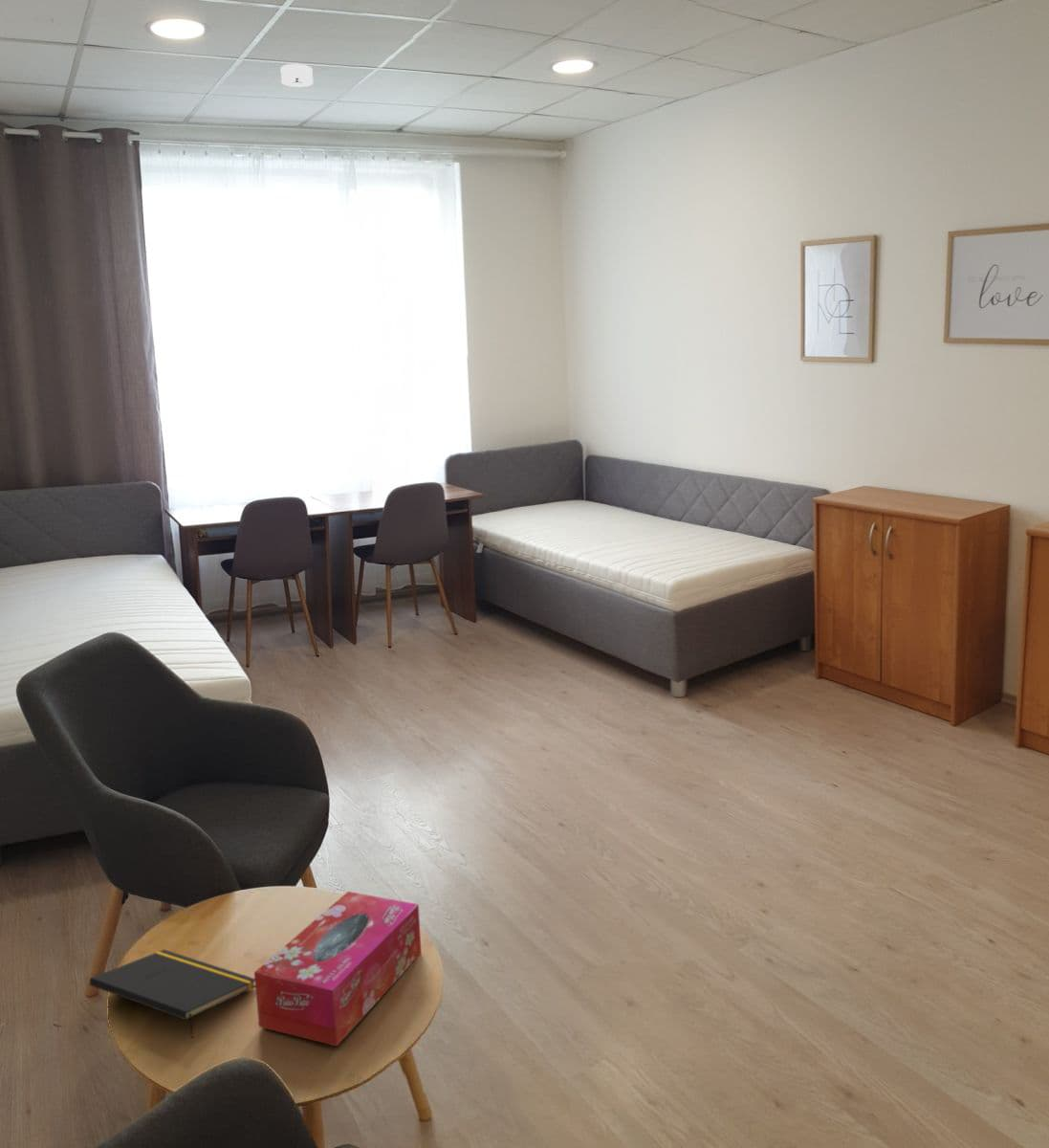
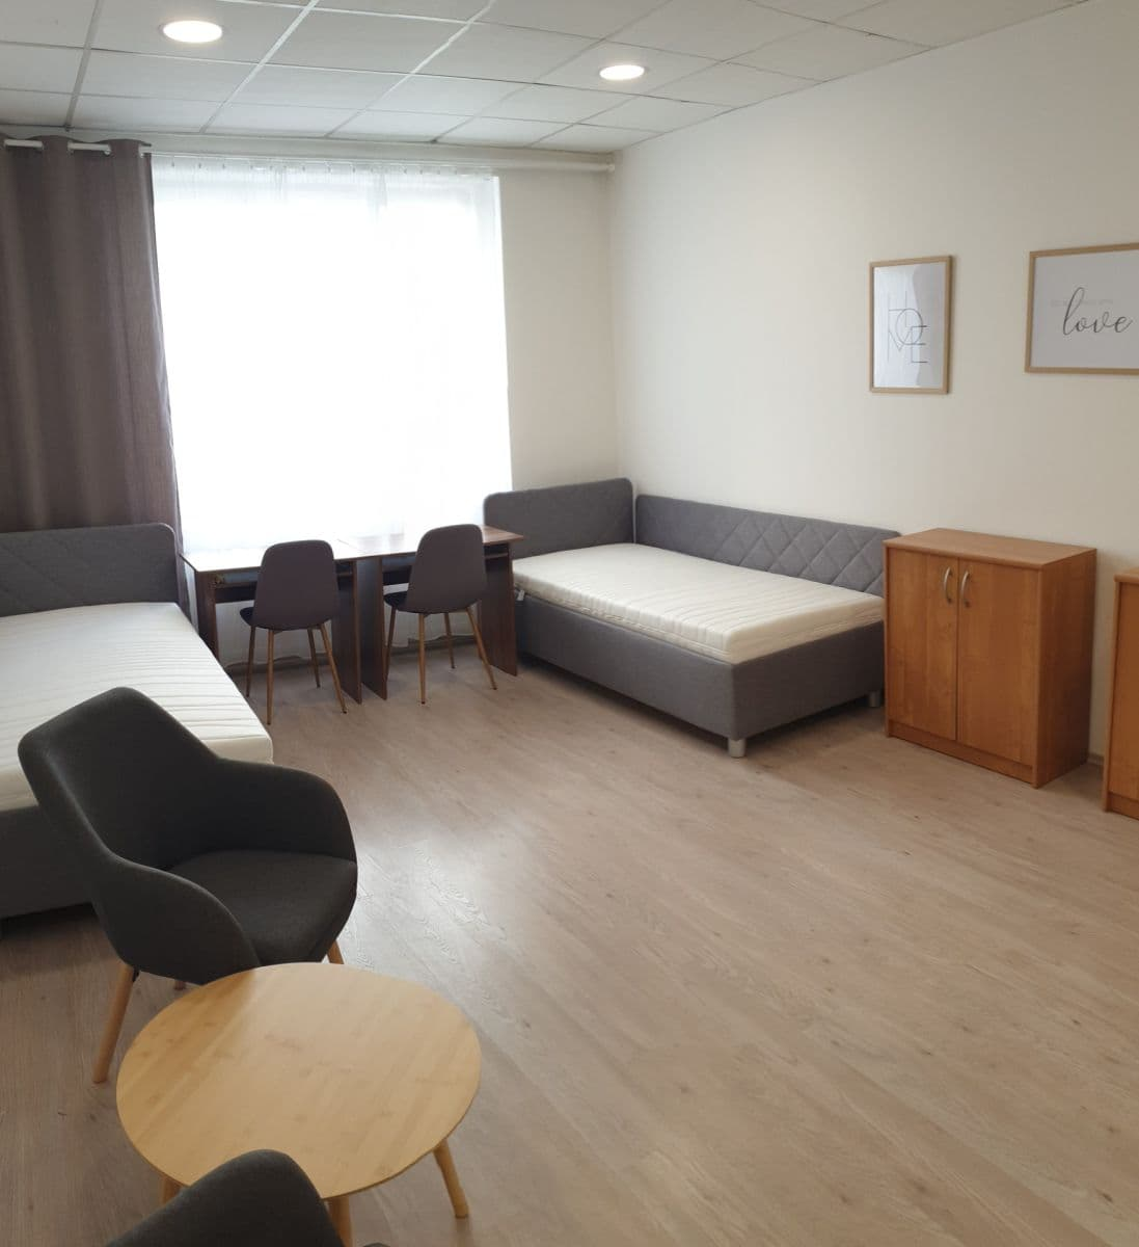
- notepad (173, 982)
- tissue box (342, 961)
- smoke detector (296, 76)
